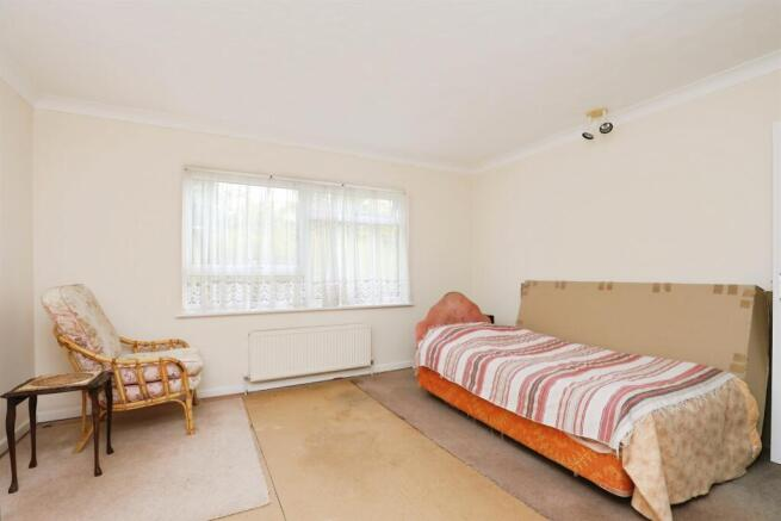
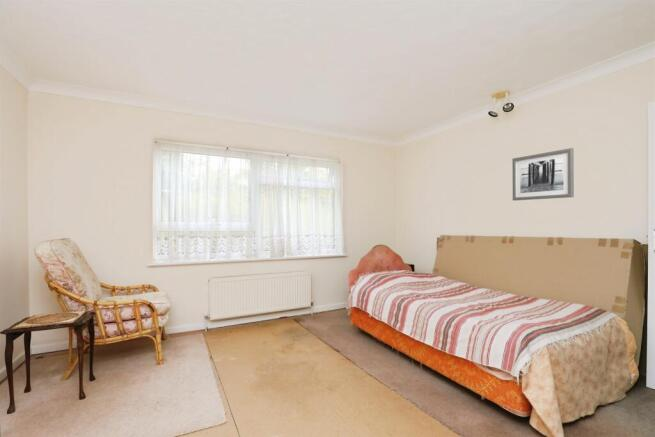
+ wall art (540, 176)
